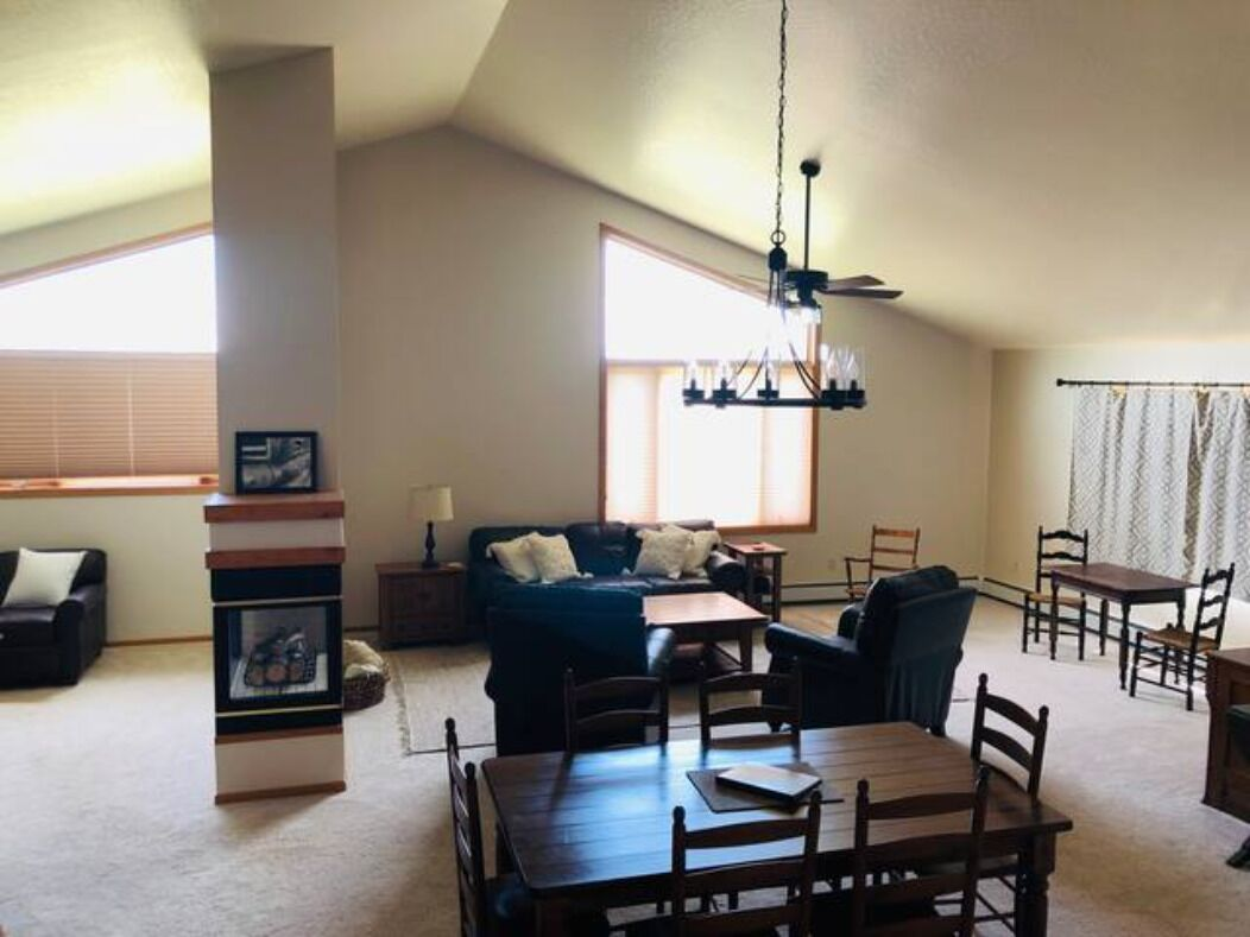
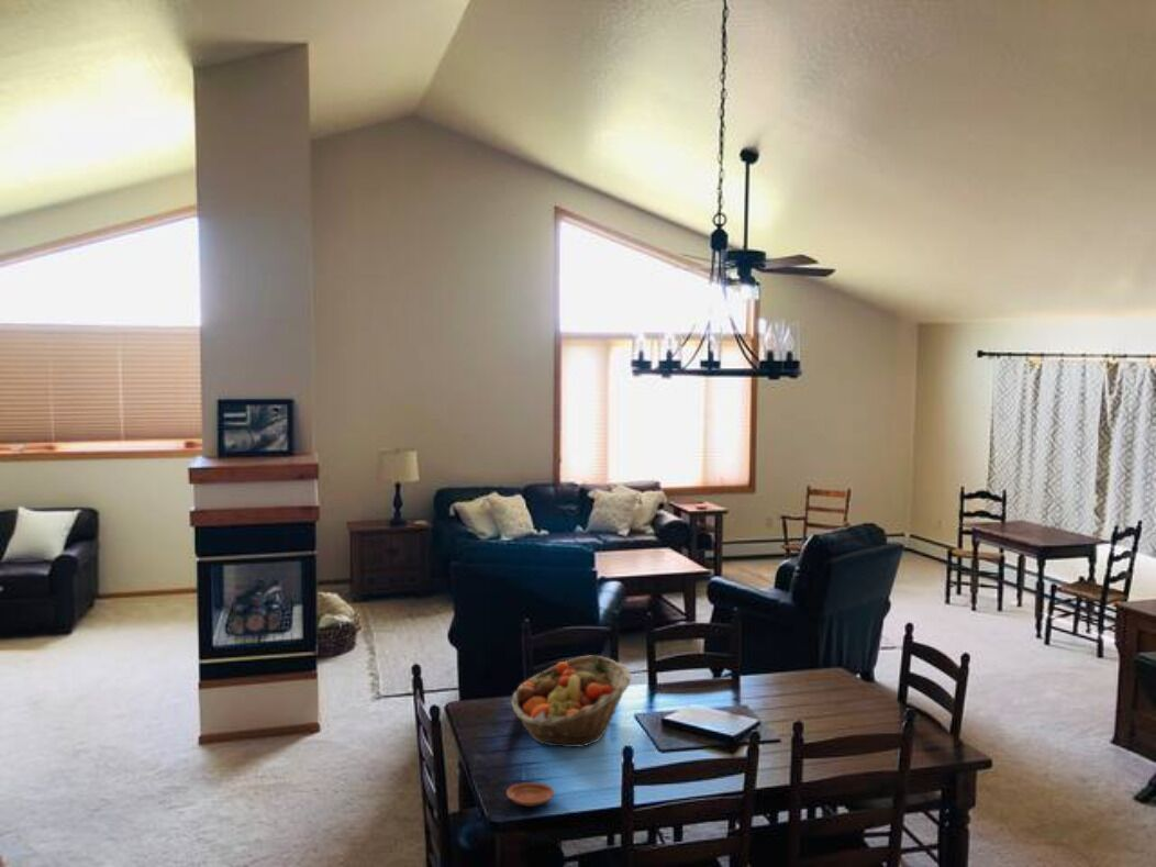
+ plate (530, 797)
+ fruit basket (570, 699)
